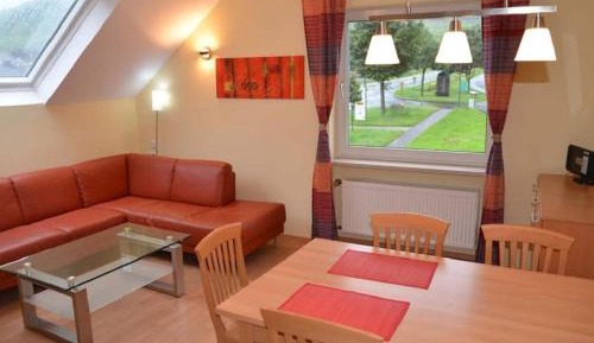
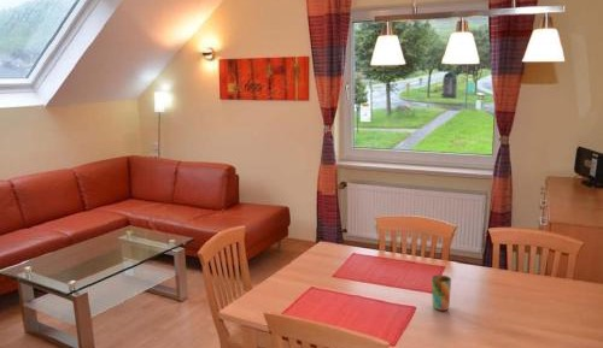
+ cup (440, 293)
